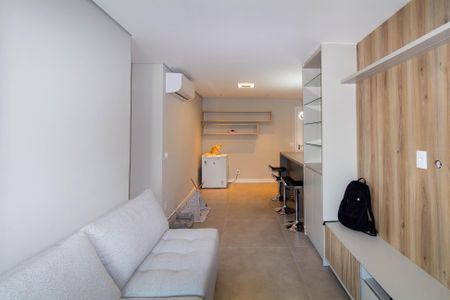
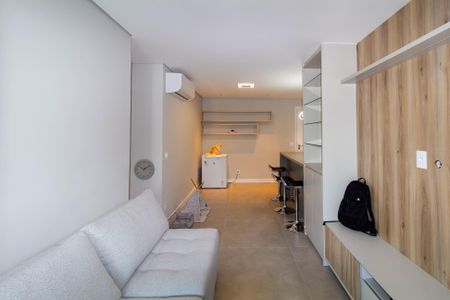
+ wall clock (143, 169)
